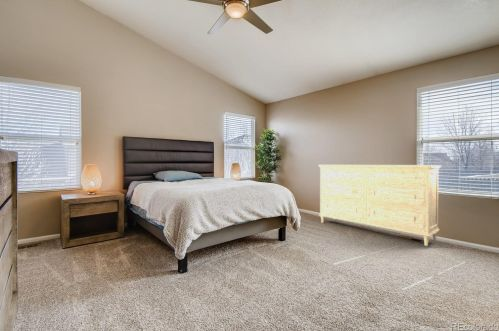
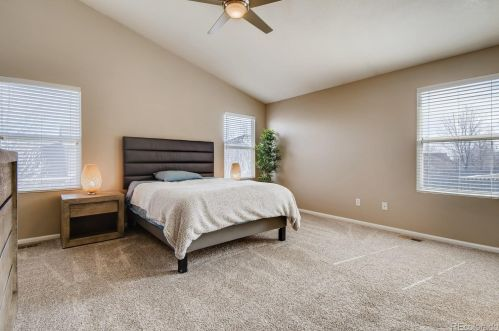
- dresser (371, 197)
